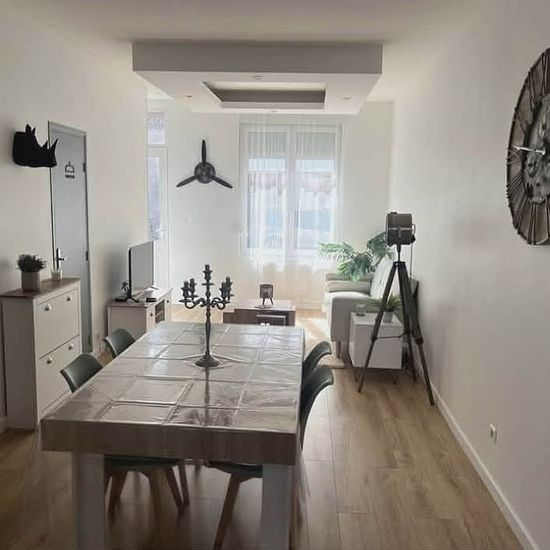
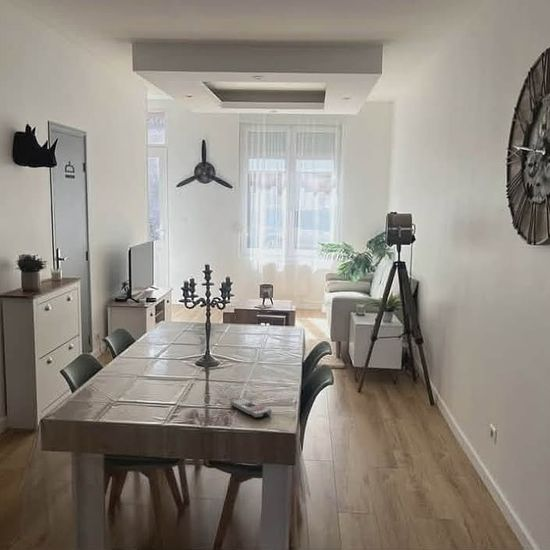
+ remote control (249, 407)
